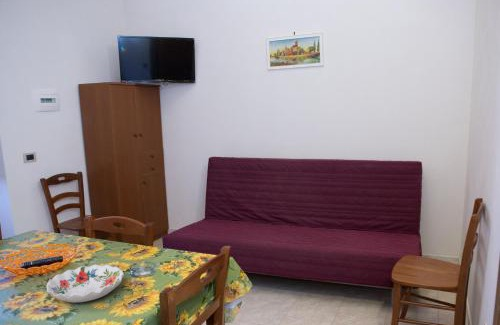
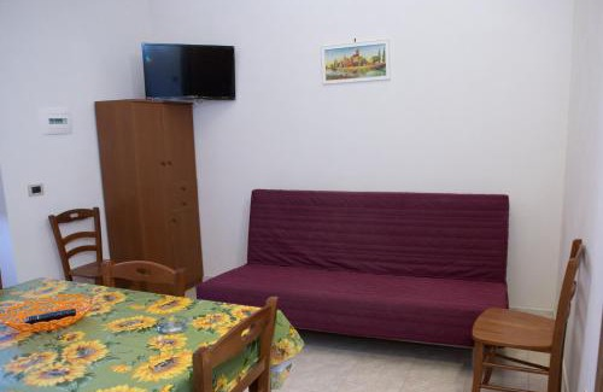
- decorative bowl (86, 285)
